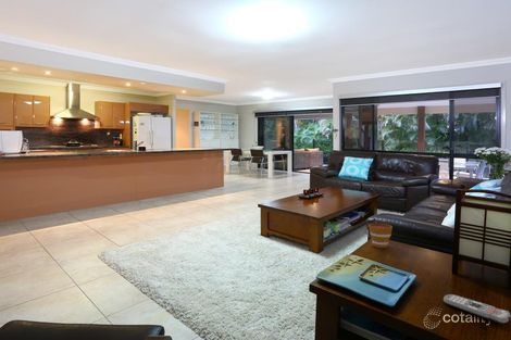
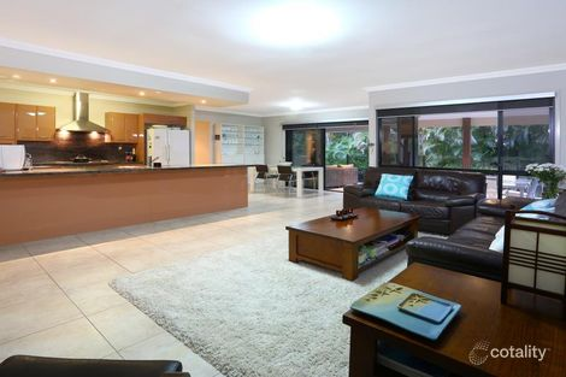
- remote control (474, 307)
- cup (377, 235)
